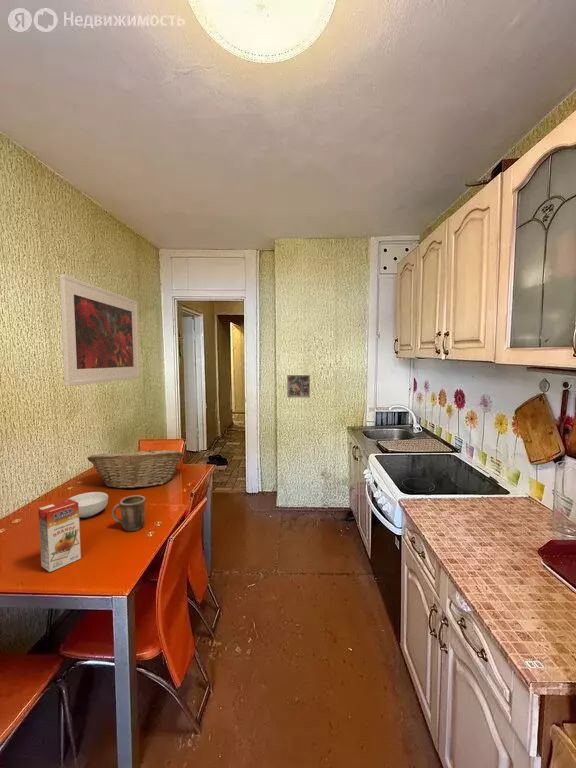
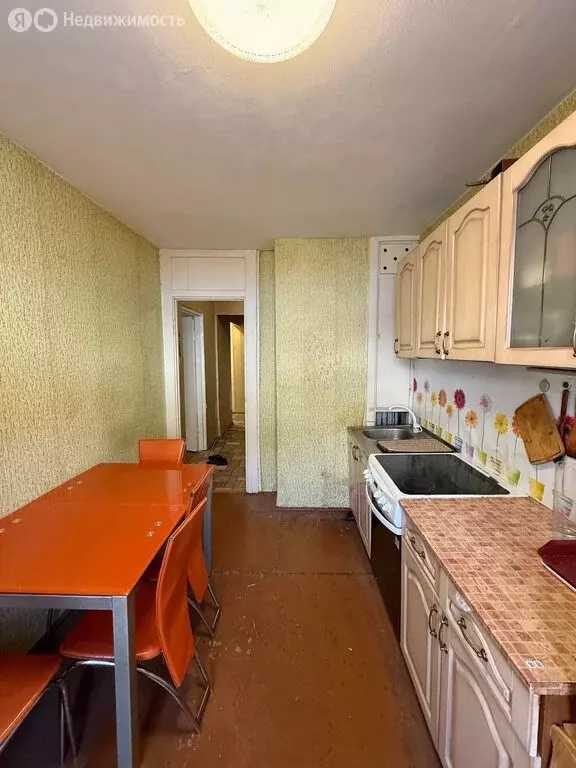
- fruit basket (137, 463)
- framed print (107, 336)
- cereal bowl (87, 506)
- orange juice (60, 534)
- decorative tile (298, 386)
- mug (129, 514)
